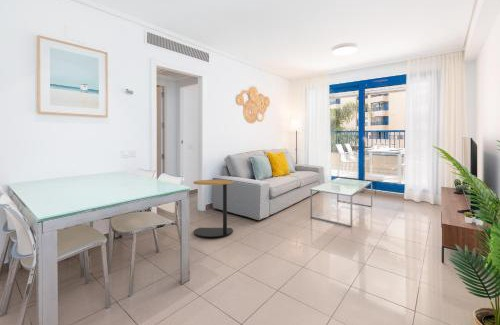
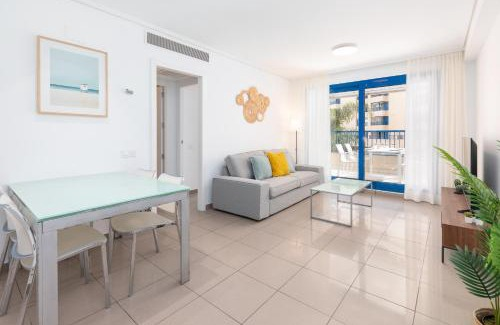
- side table (223, 206)
